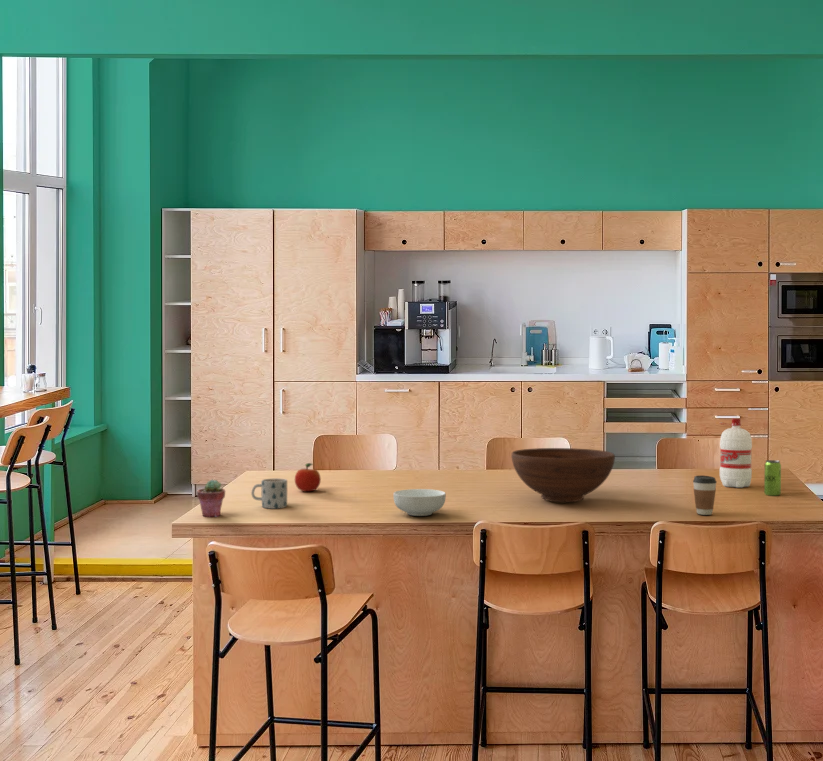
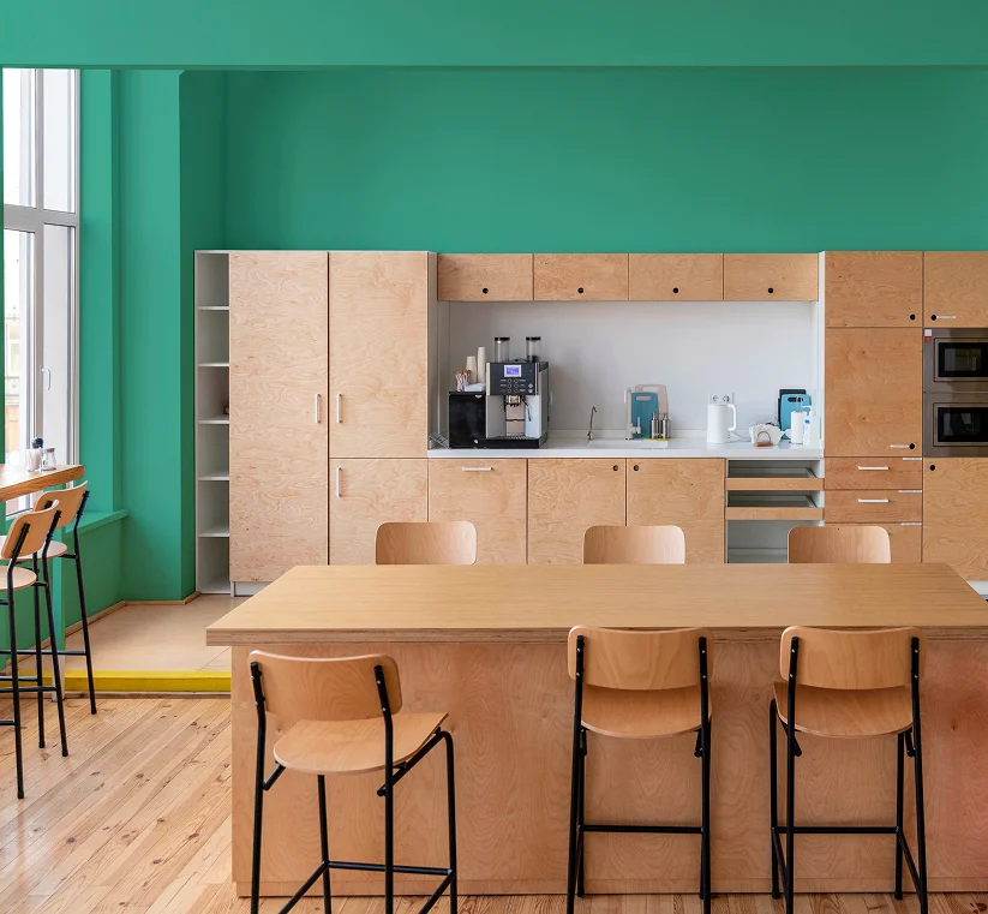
- beverage can (772, 477)
- coffee cup (704, 495)
- fruit (307, 477)
- mug (269, 493)
- fruit bowl (562, 476)
- potted succulent (211, 497)
- water bottle (735, 452)
- cereal bowl (419, 503)
